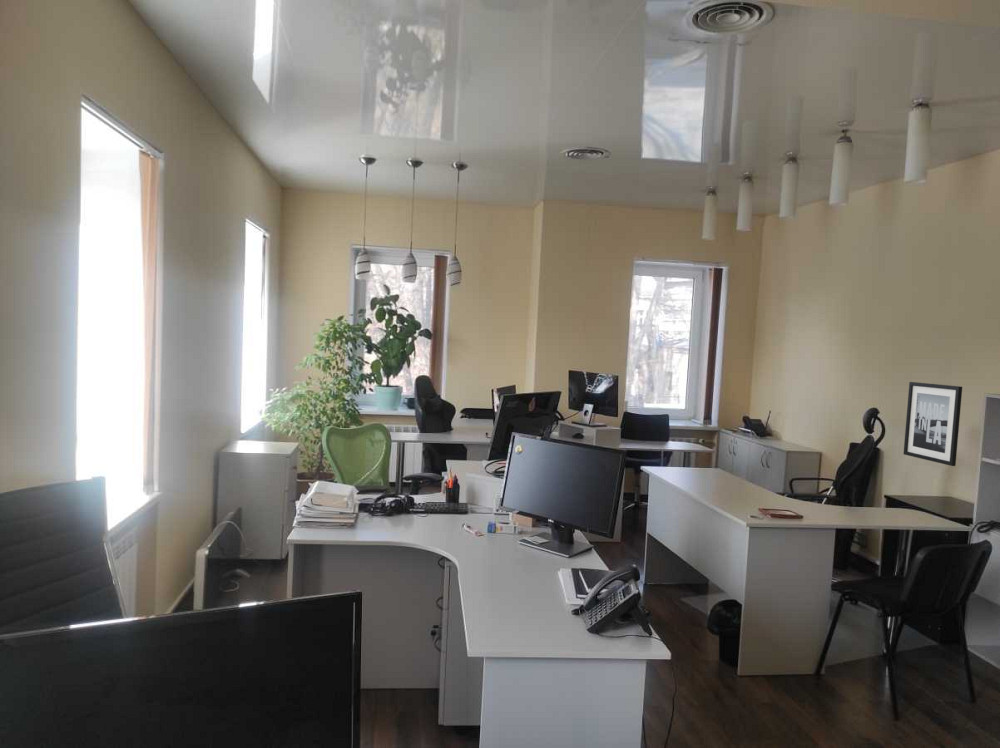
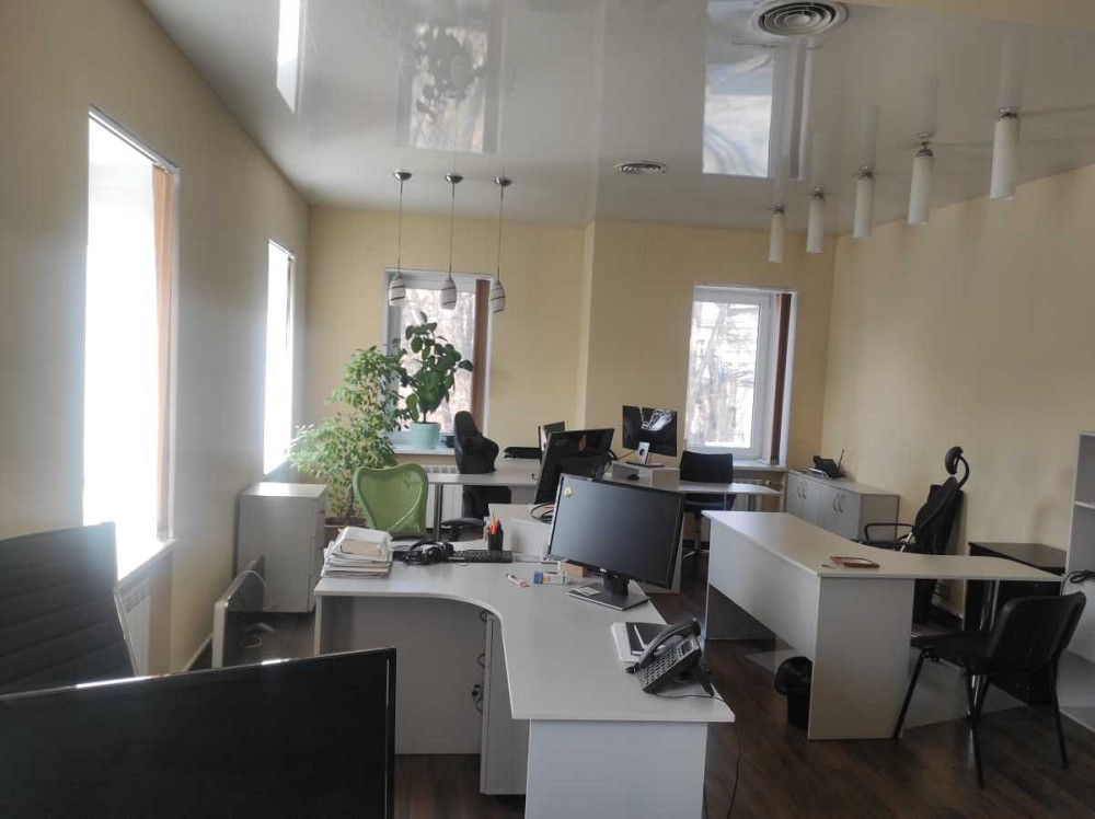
- wall art (931, 422)
